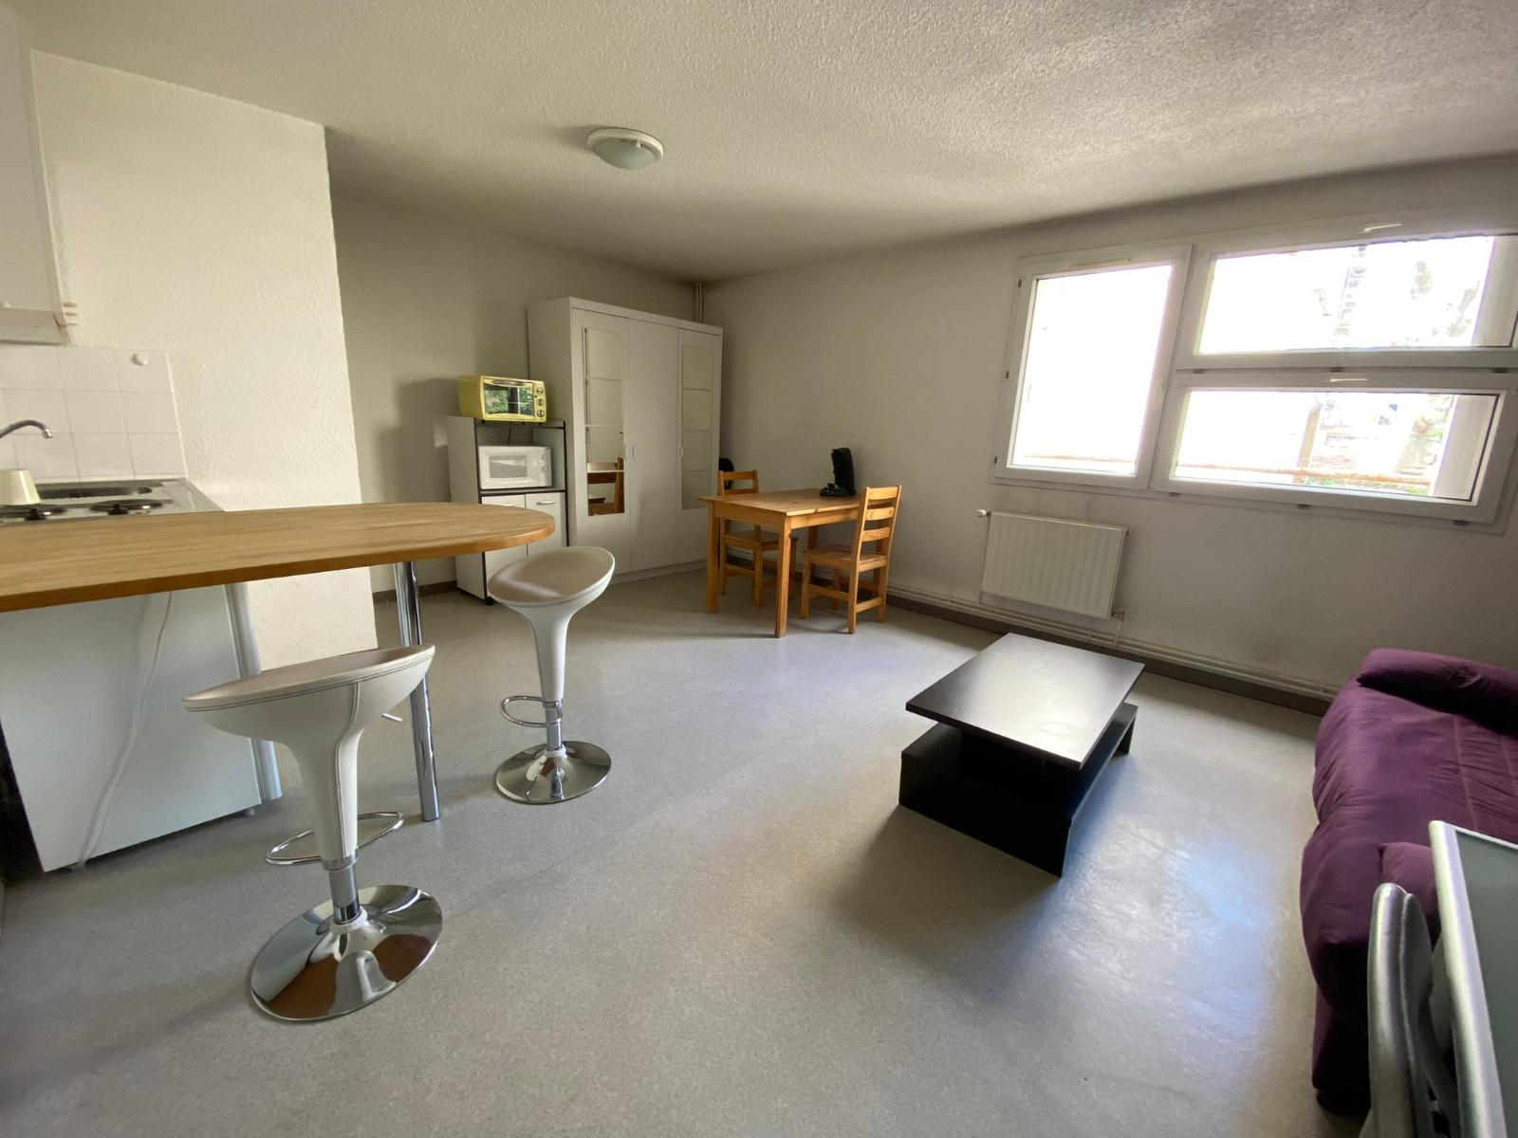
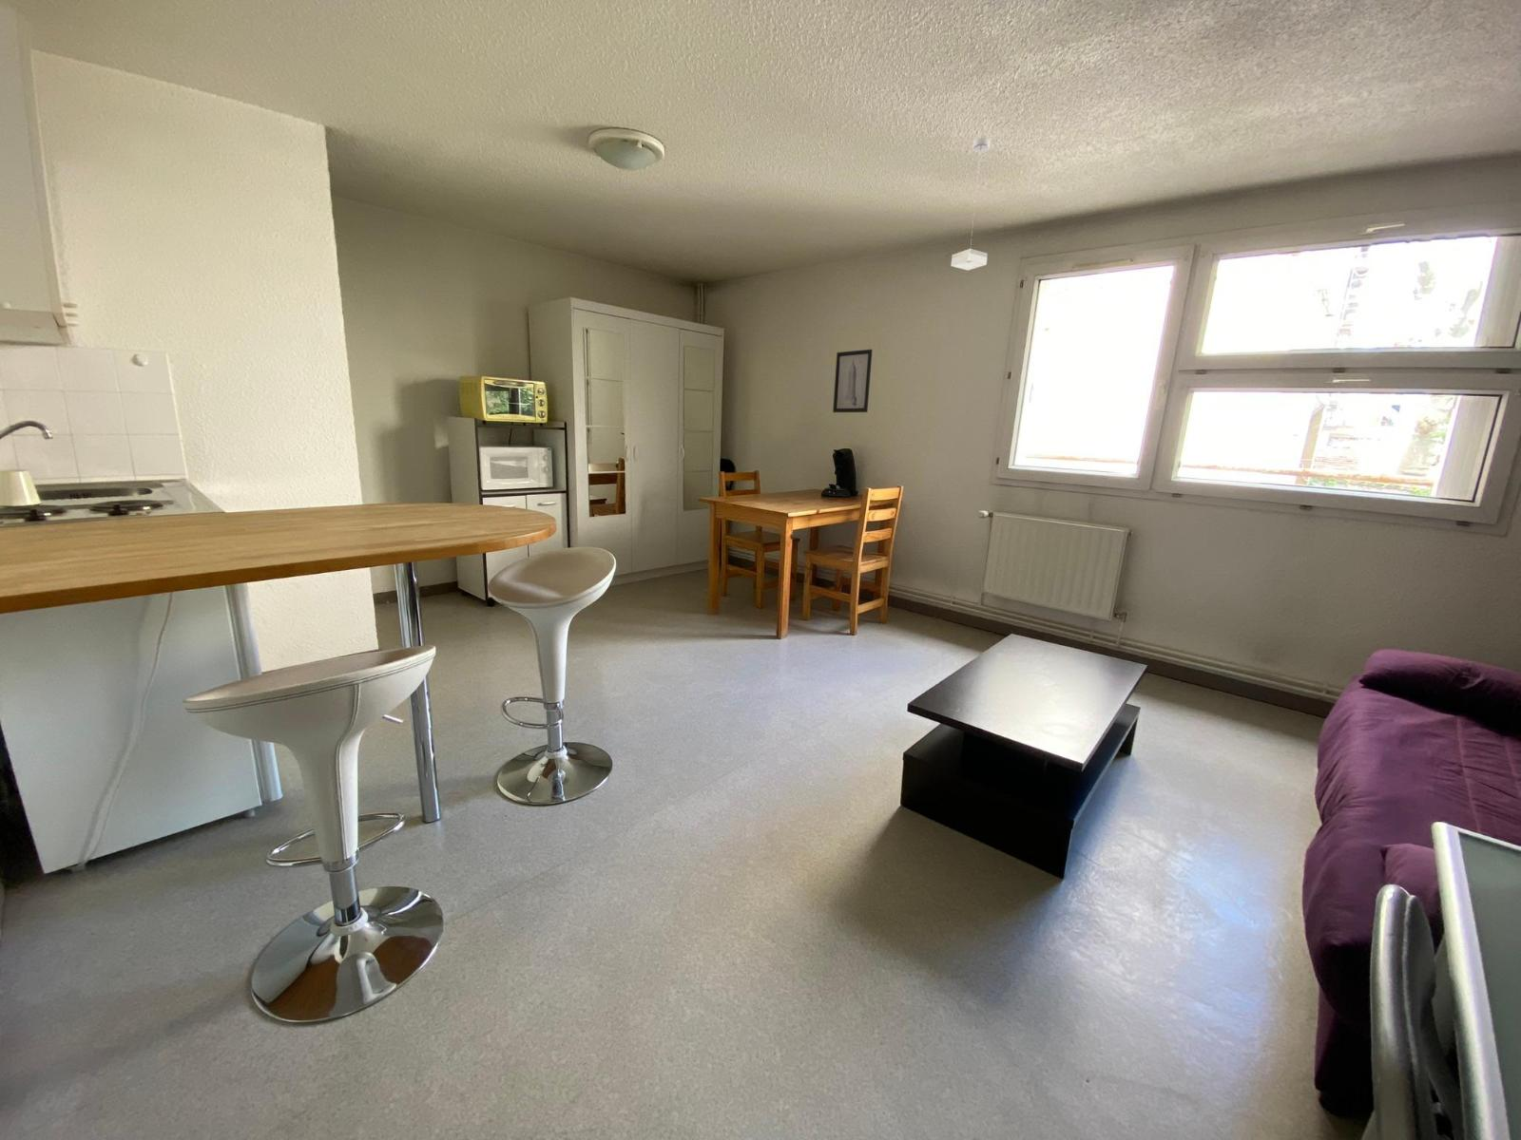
+ wall art (852, 382)
+ pendant lamp (975, 205)
